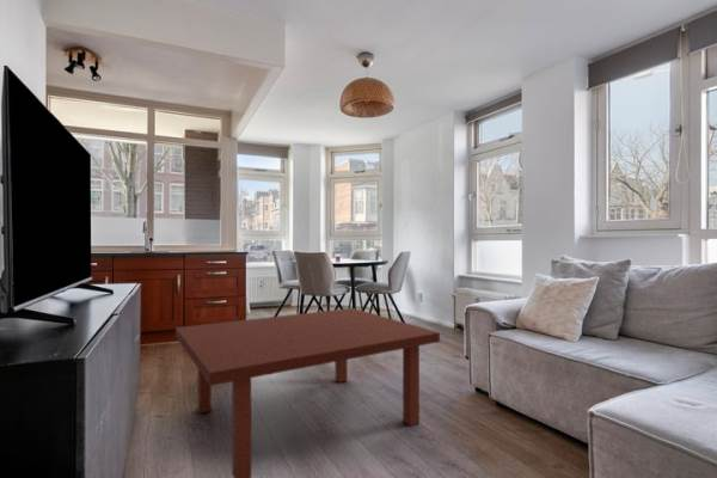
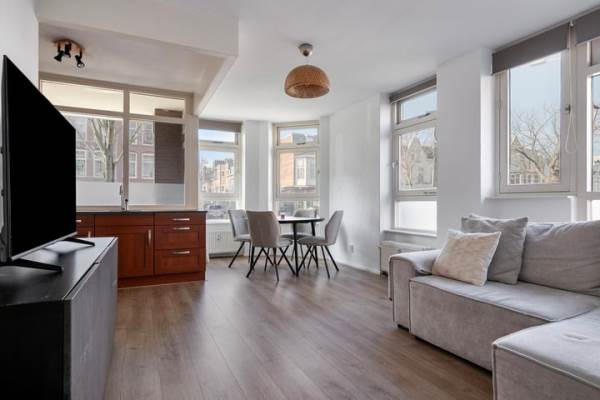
- coffee table (304, 367)
